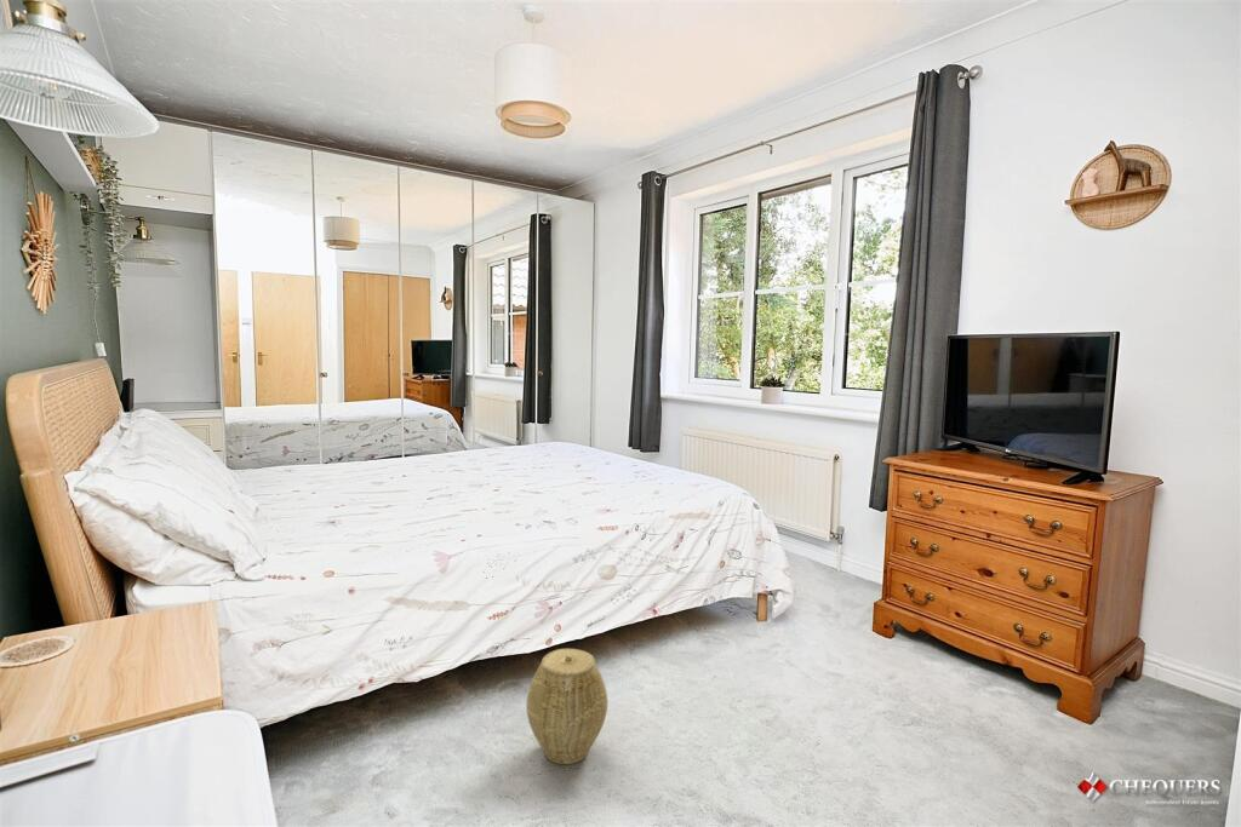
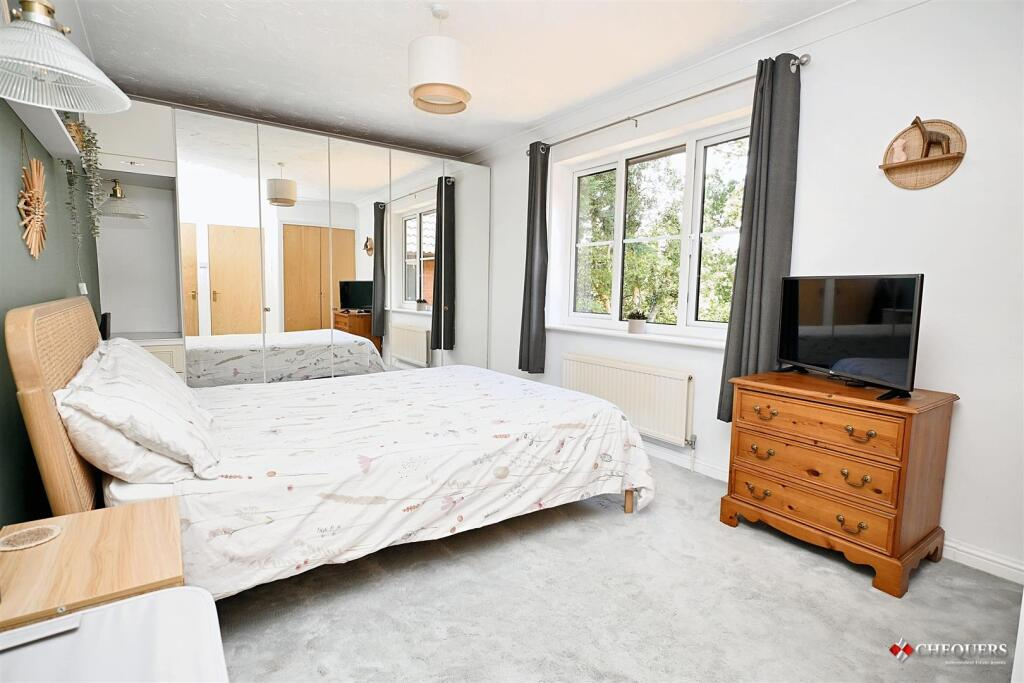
- woven basket (567, 702)
